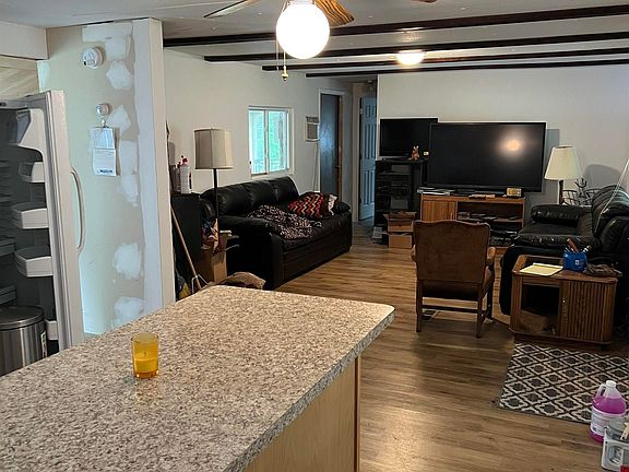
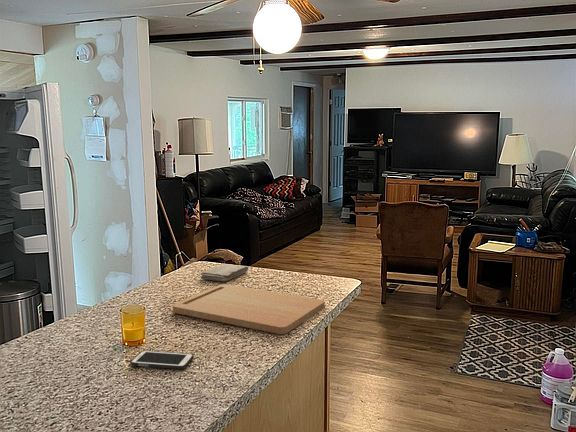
+ cell phone (162, 359)
+ cutting board (249, 306)
+ washcloth (224, 271)
